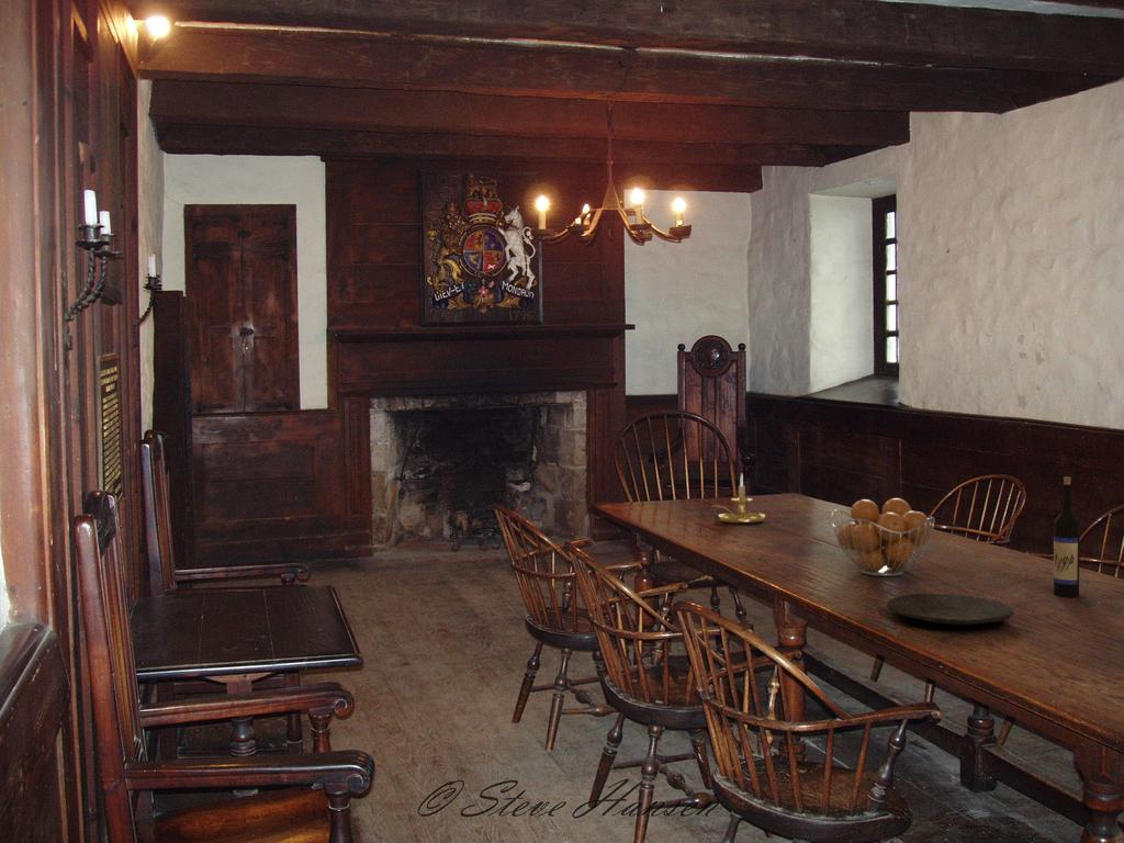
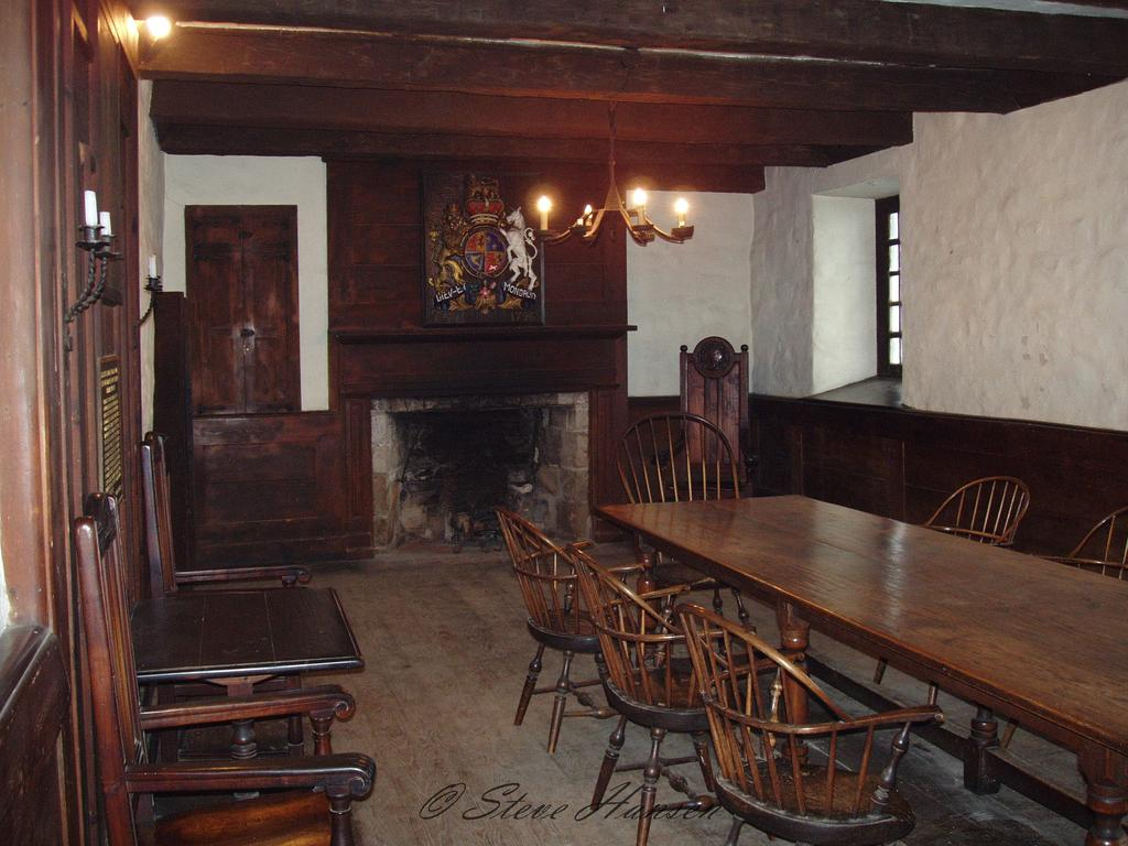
- plate (948, 611)
- fruit basket (881, 536)
- candle holder (739, 496)
- wine bottle (1067, 536)
